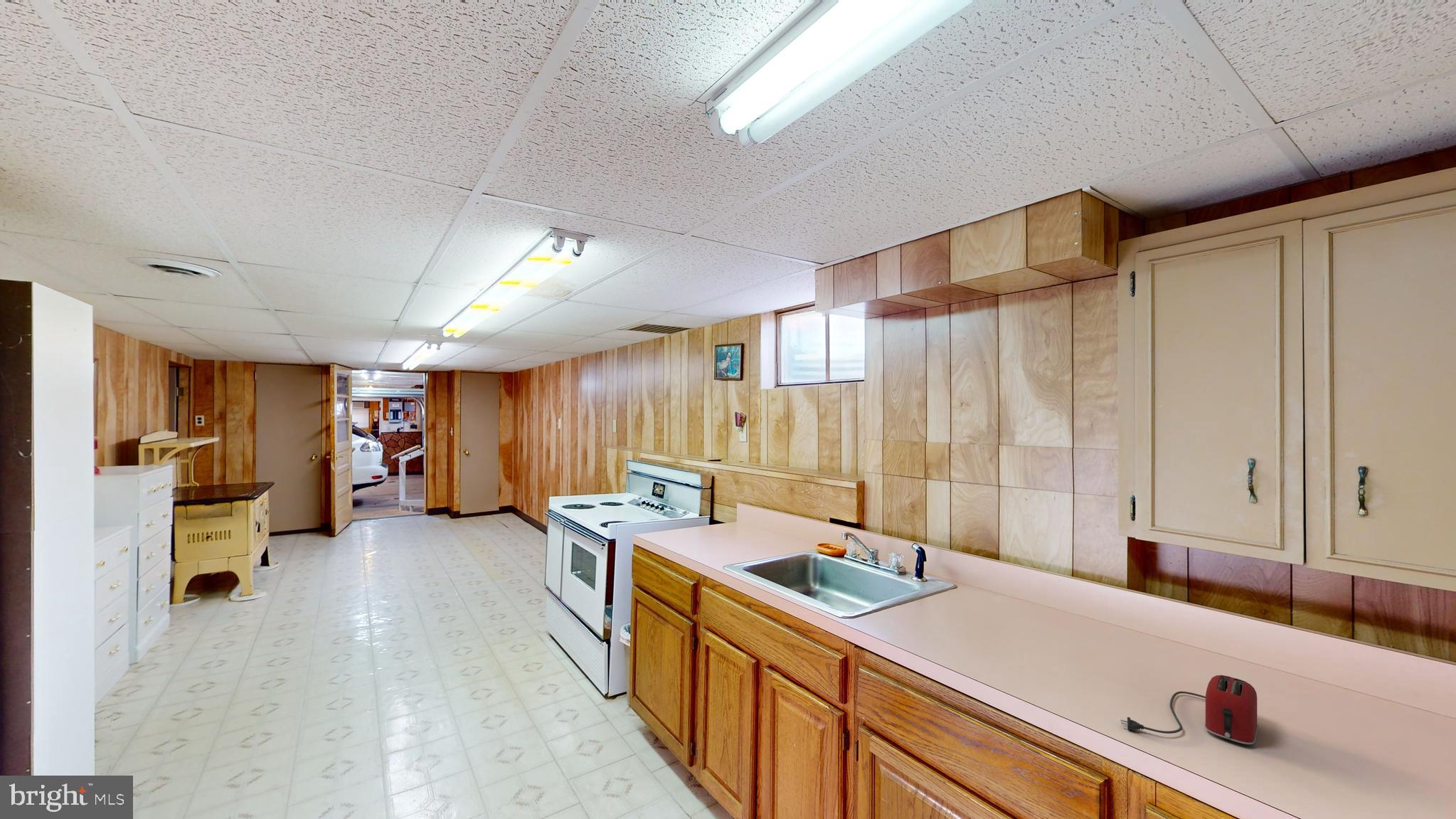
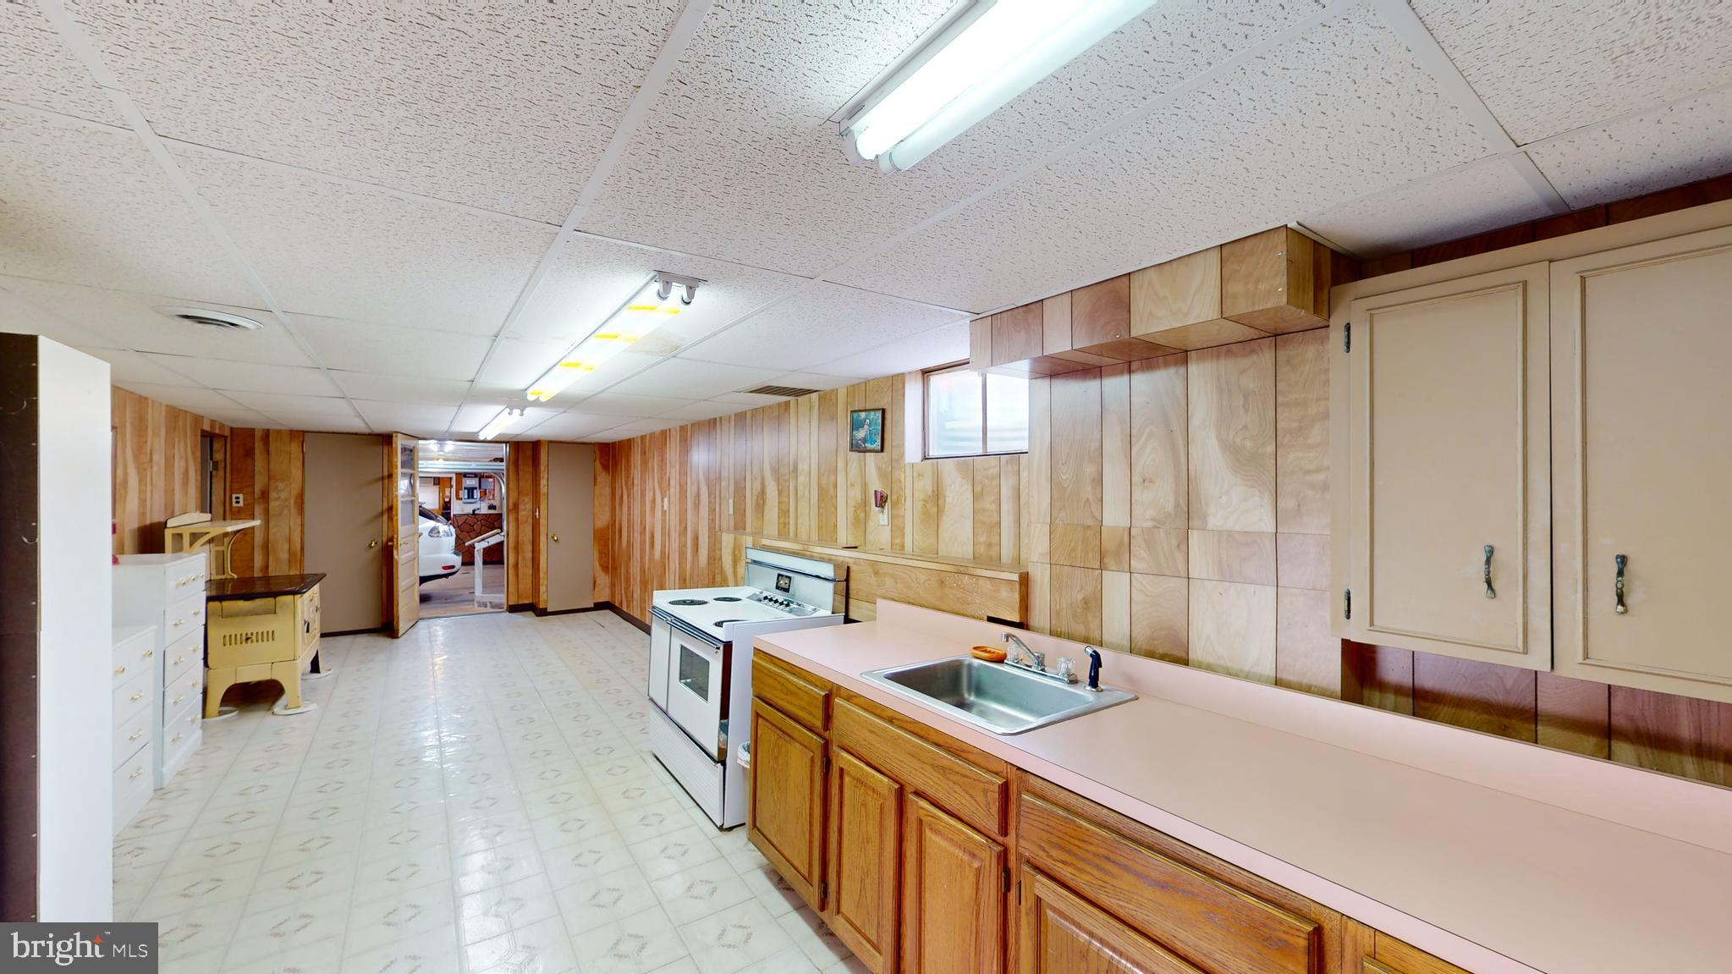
- toaster (1192, 694)
